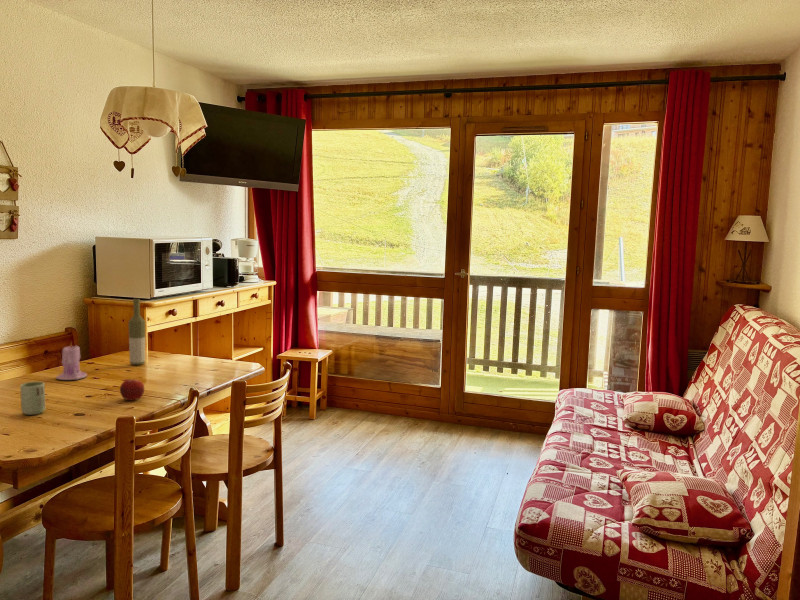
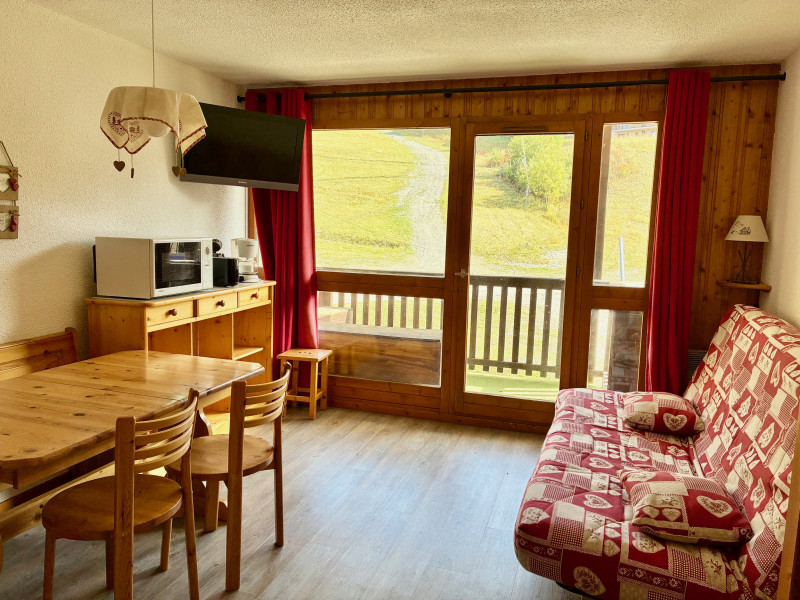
- cup (33, 398)
- candle (72, 359)
- fruit (132, 388)
- bottle (137, 331)
